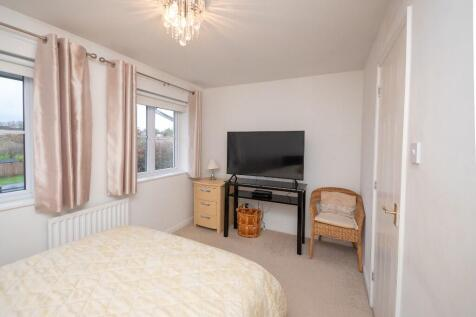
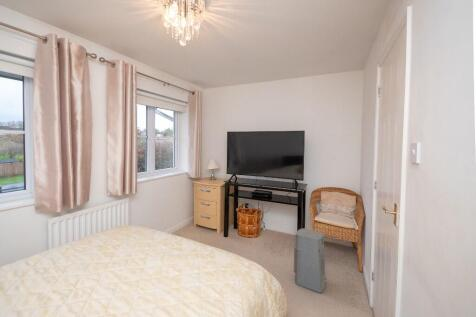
+ air purifier (310, 258)
